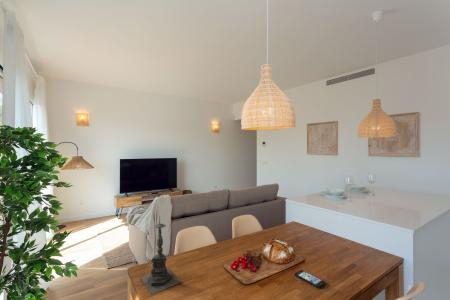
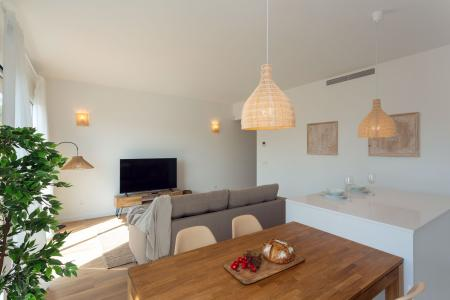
- smartphone (309, 278)
- candle holder (160, 247)
